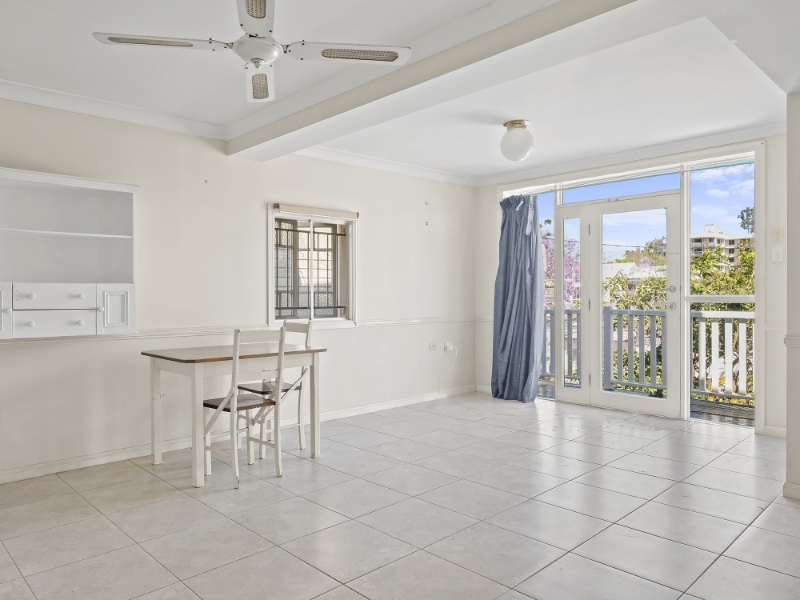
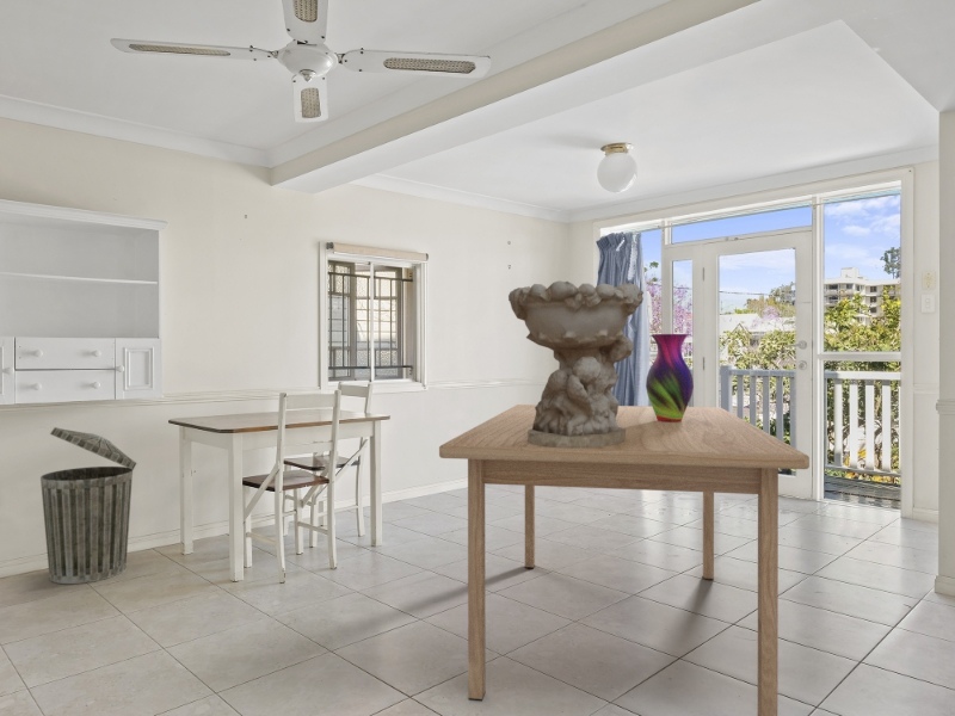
+ table (615, 488)
+ trash can (90, 499)
+ decorative bowl (574, 360)
+ vase (668, 377)
